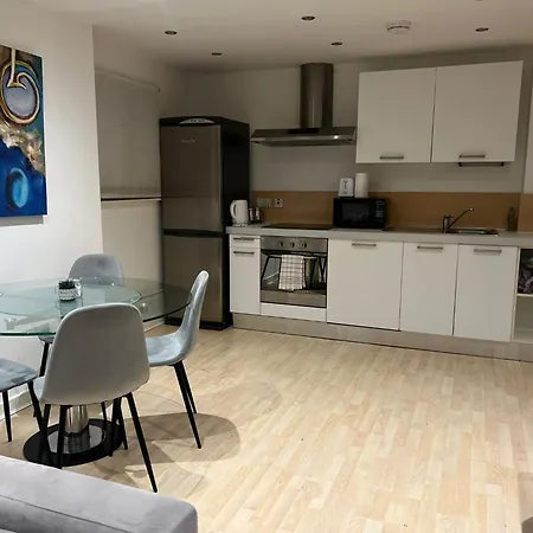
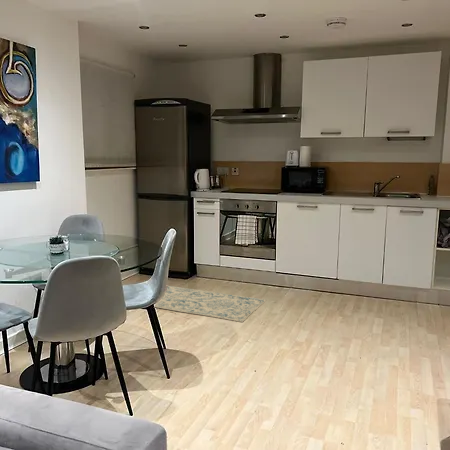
+ rug (192, 300)
